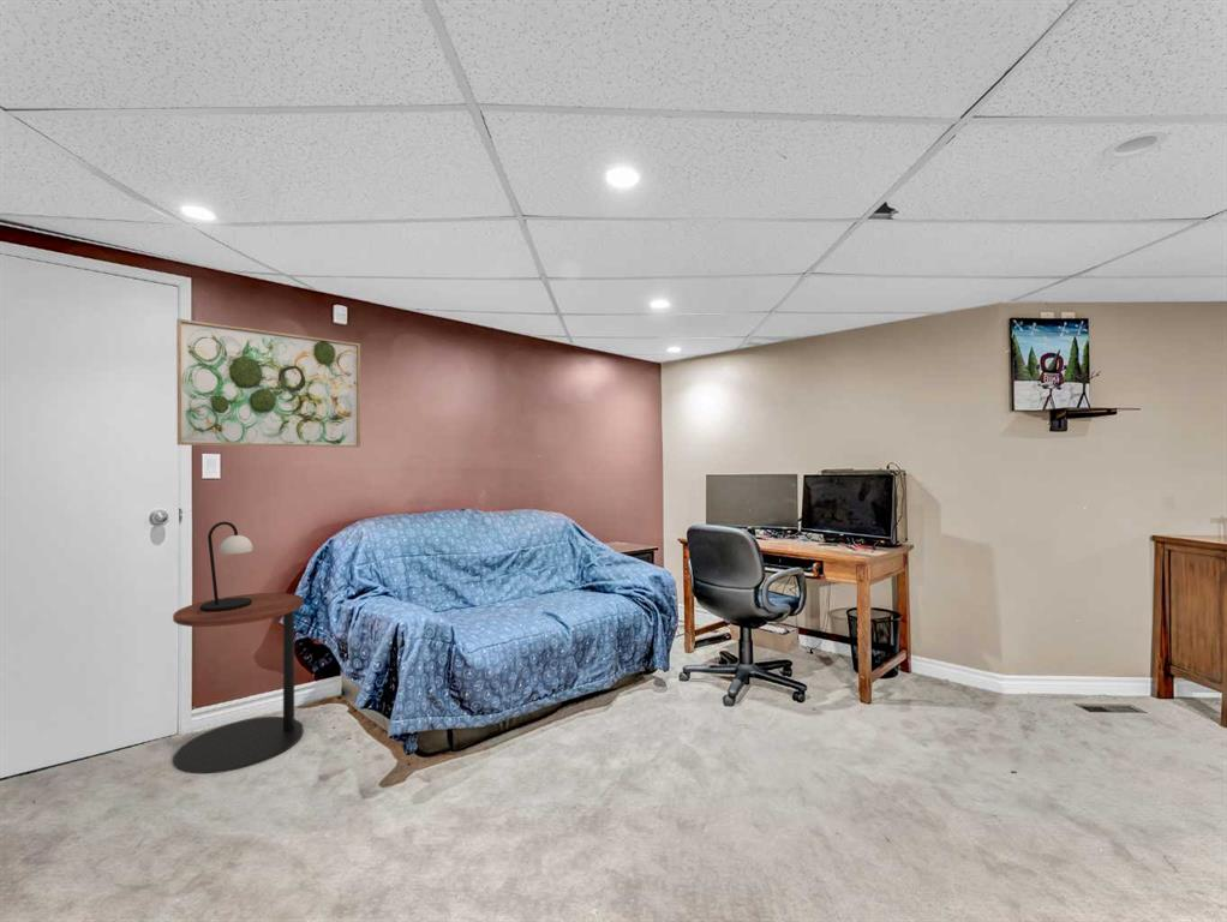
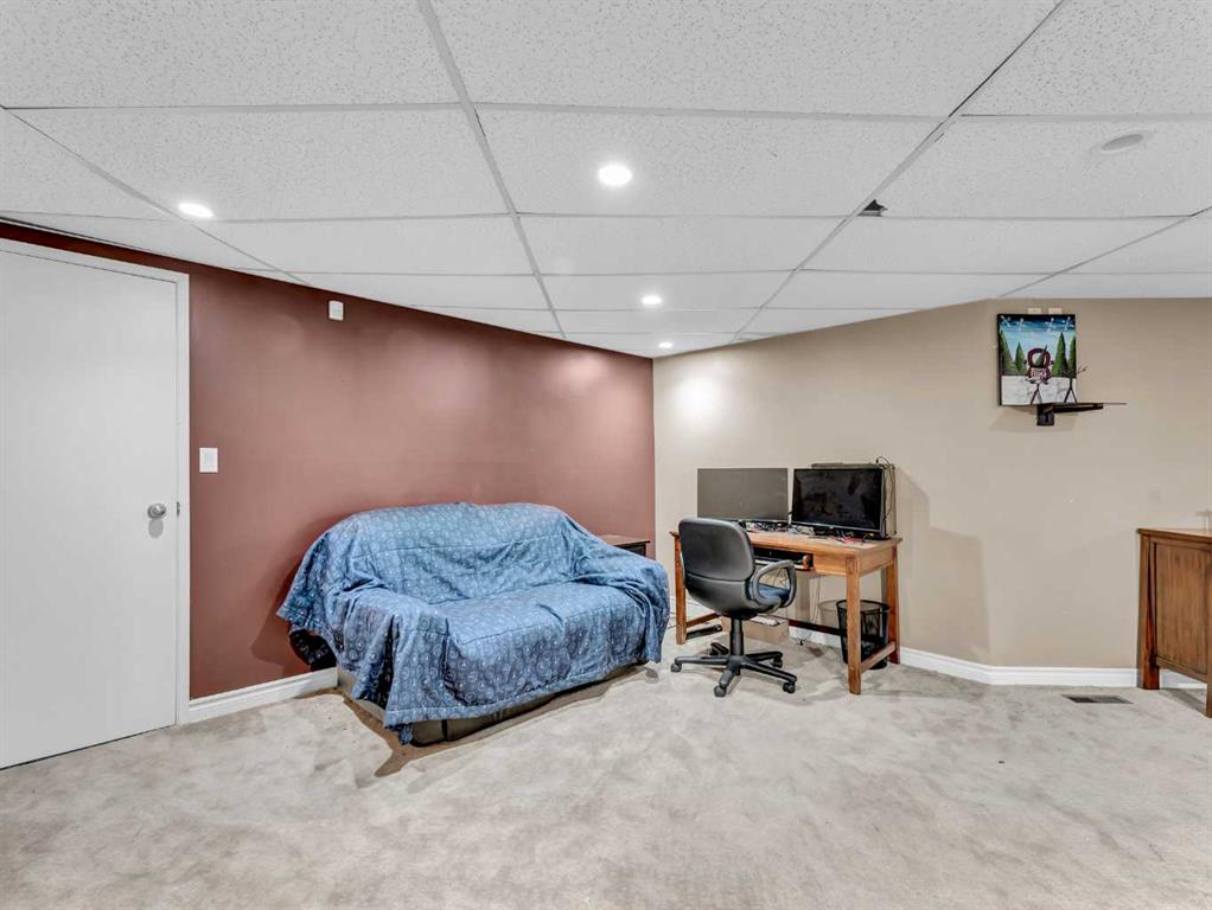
- table lamp (226, 552)
- wall art (277, 389)
- side table (283, 675)
